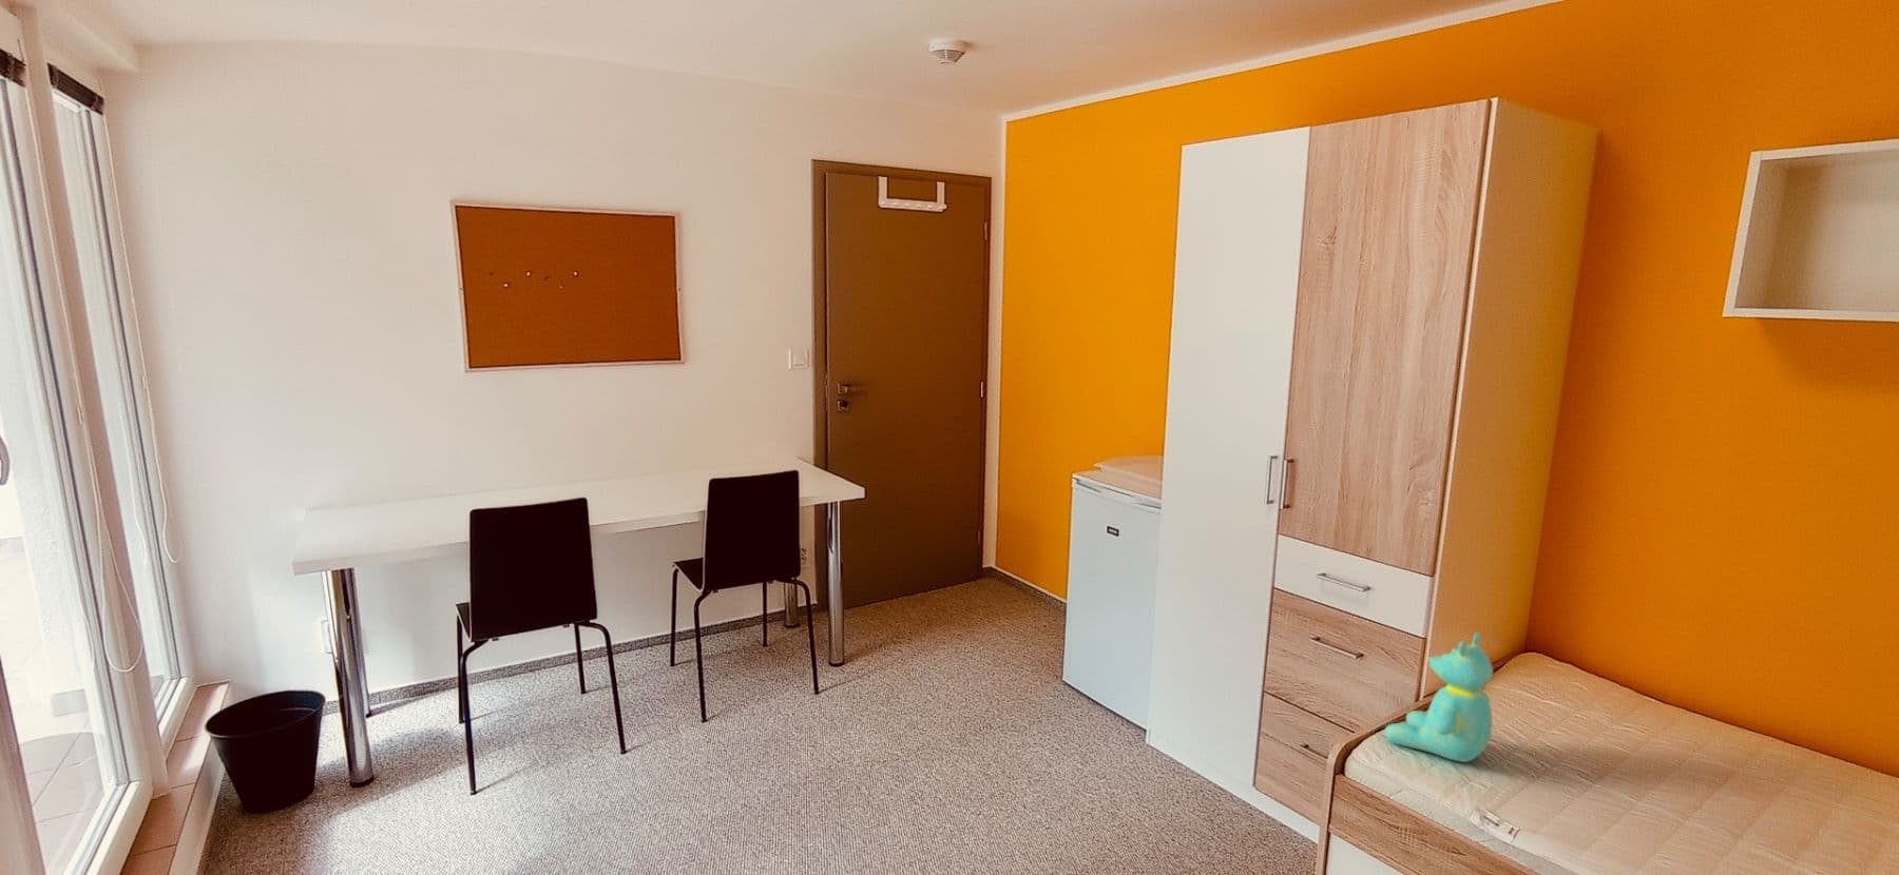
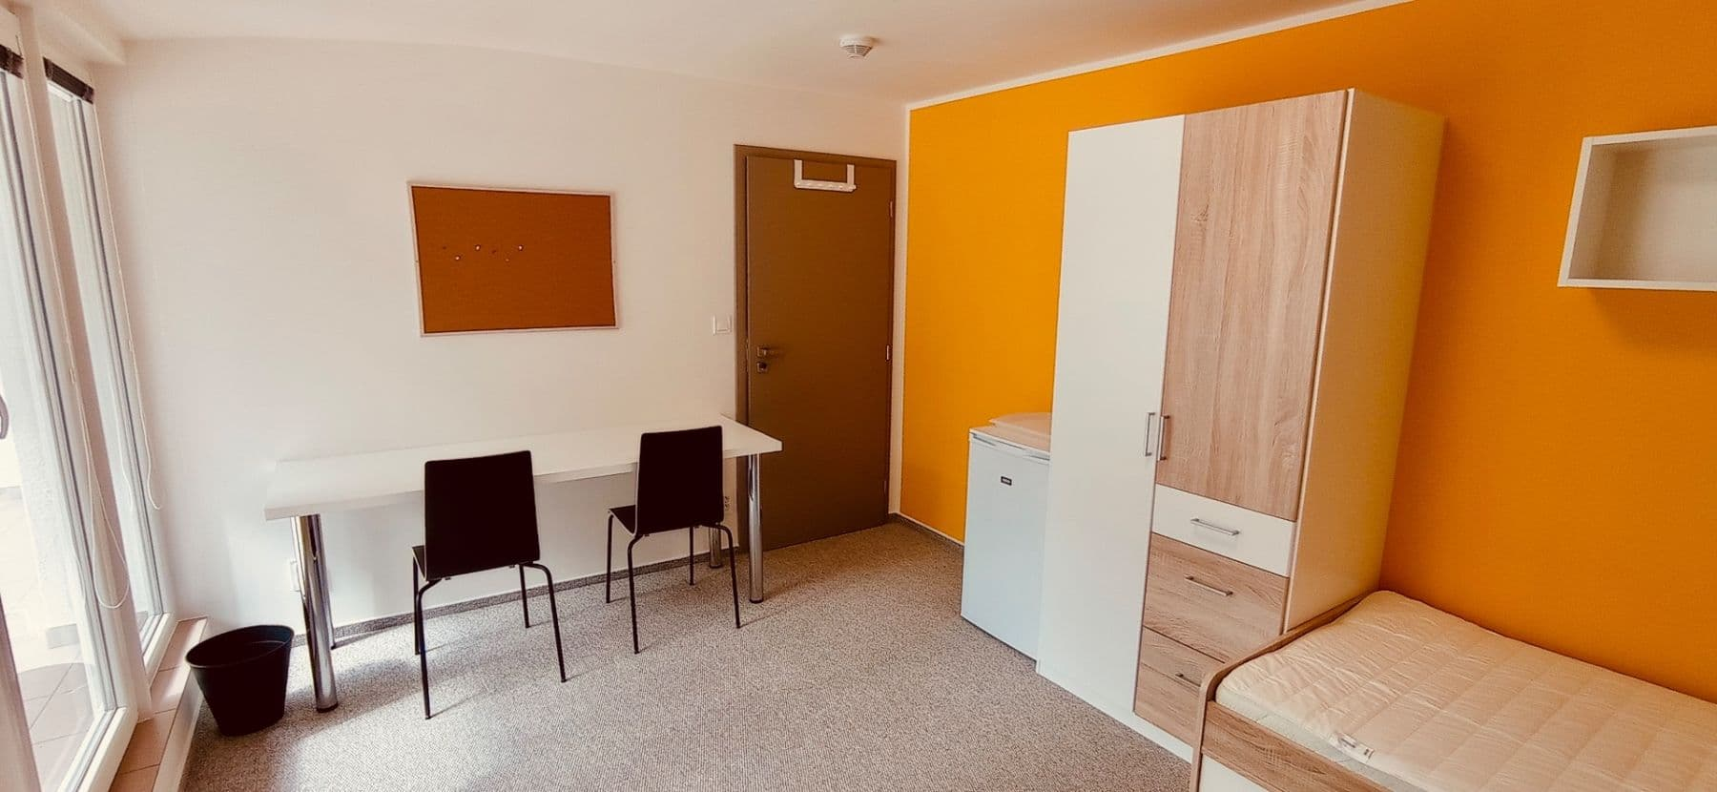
- teddy bear (1442, 690)
